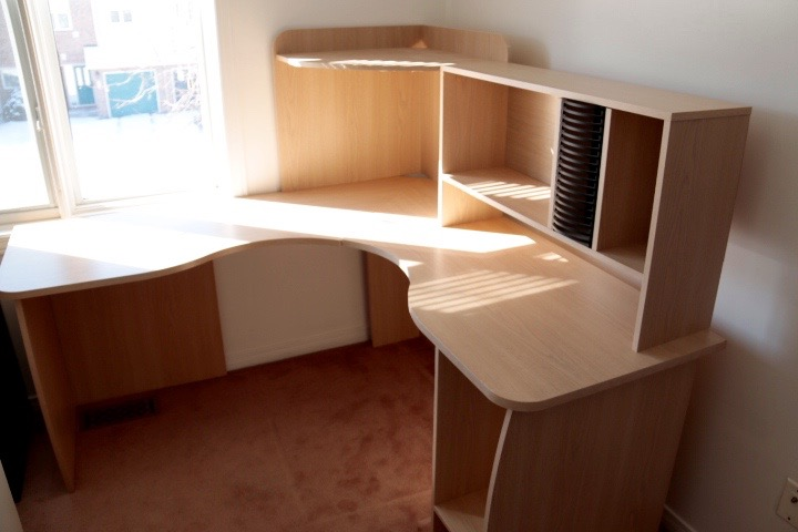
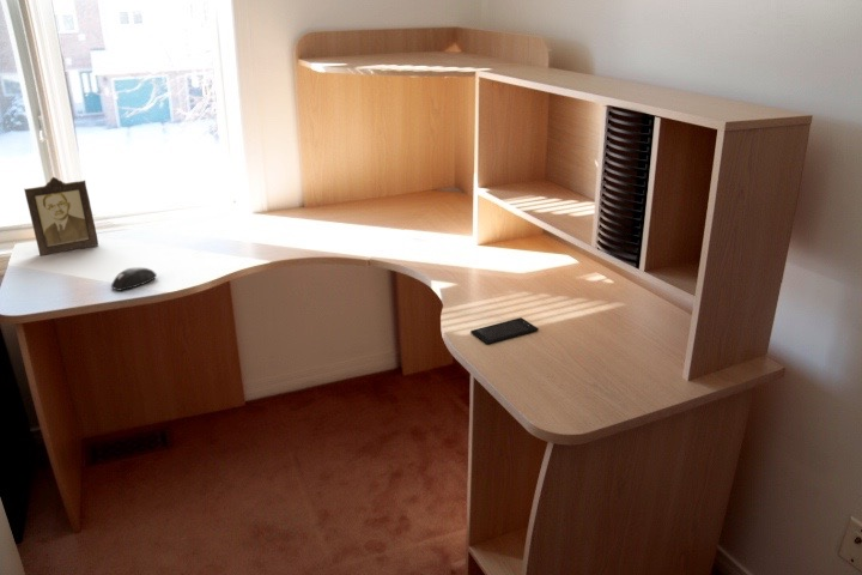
+ smartphone (504, 329)
+ photo frame (60, 211)
+ mouse (134, 276)
